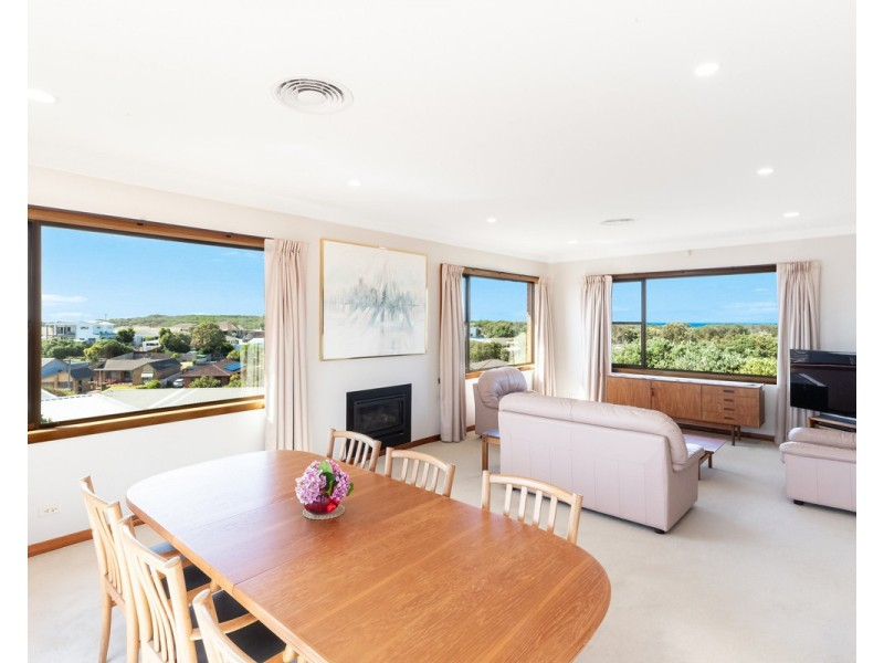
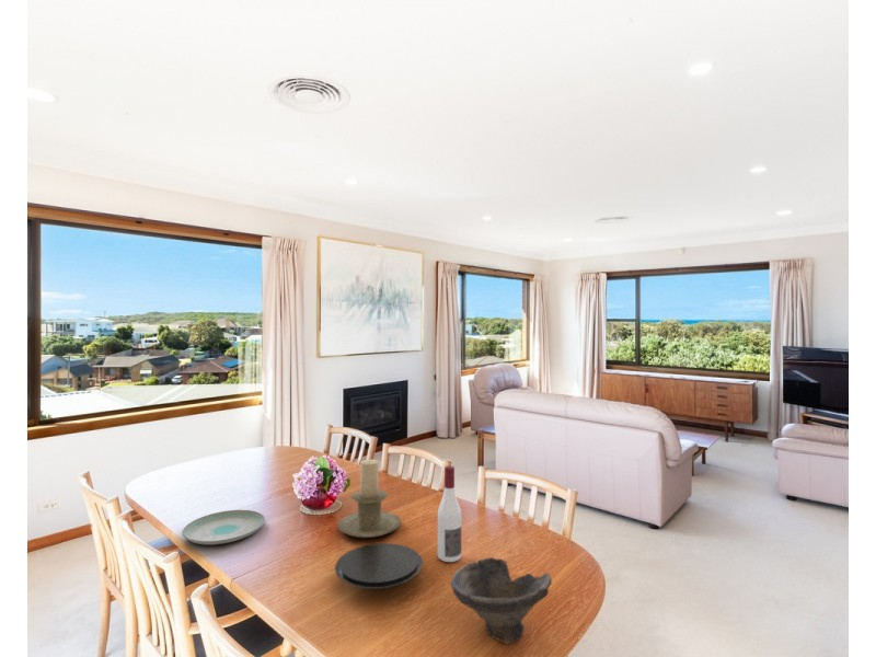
+ bowl (499, 600)
+ candle holder (369, 494)
+ plate (379, 568)
+ alcohol (449, 511)
+ plate (224, 527)
